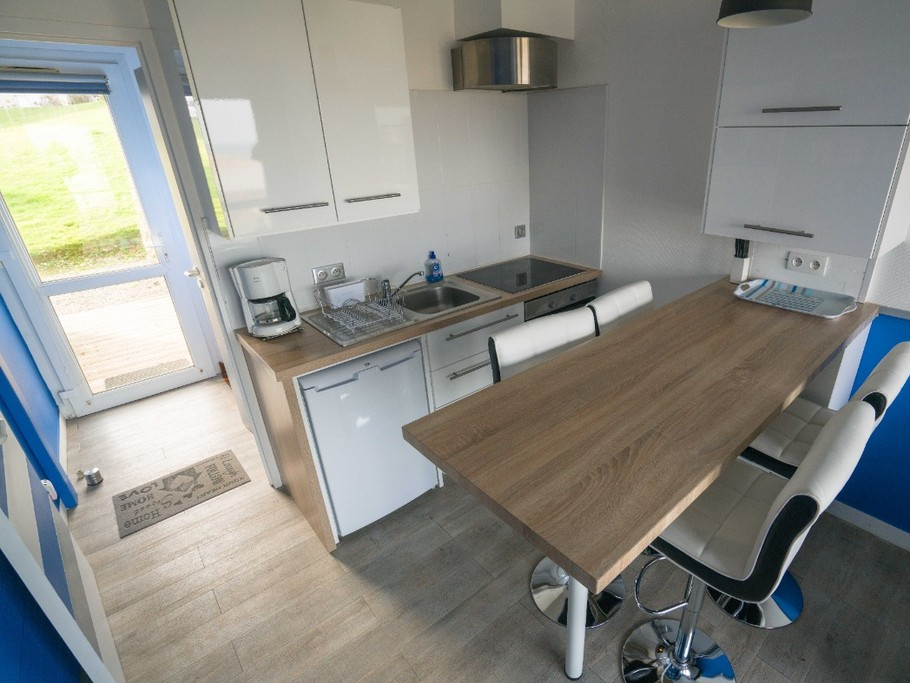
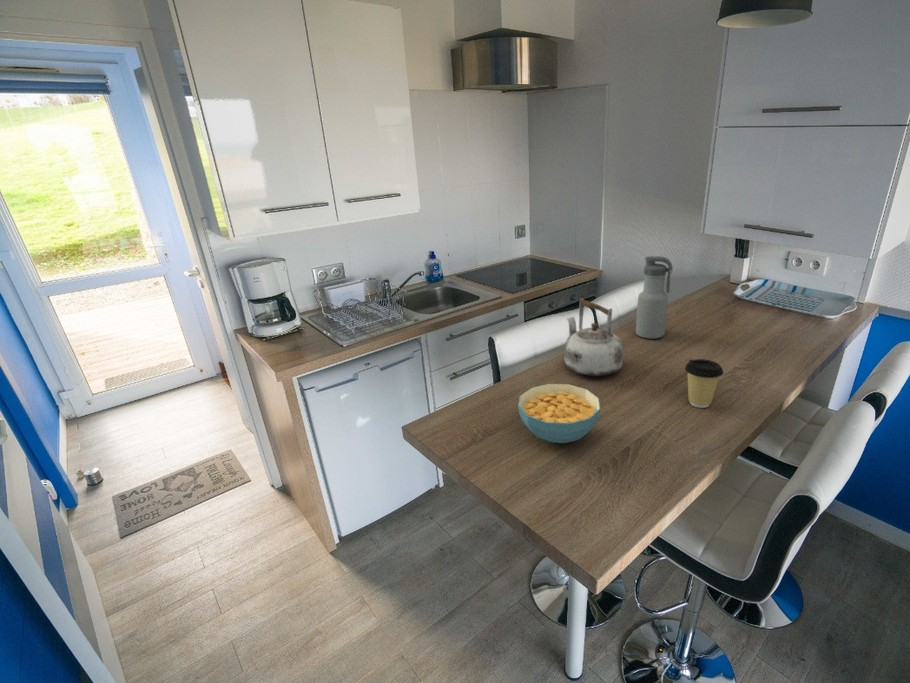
+ cereal bowl (558, 419)
+ water bottle (653, 297)
+ kettle (589, 334)
+ coffee cup (702, 383)
